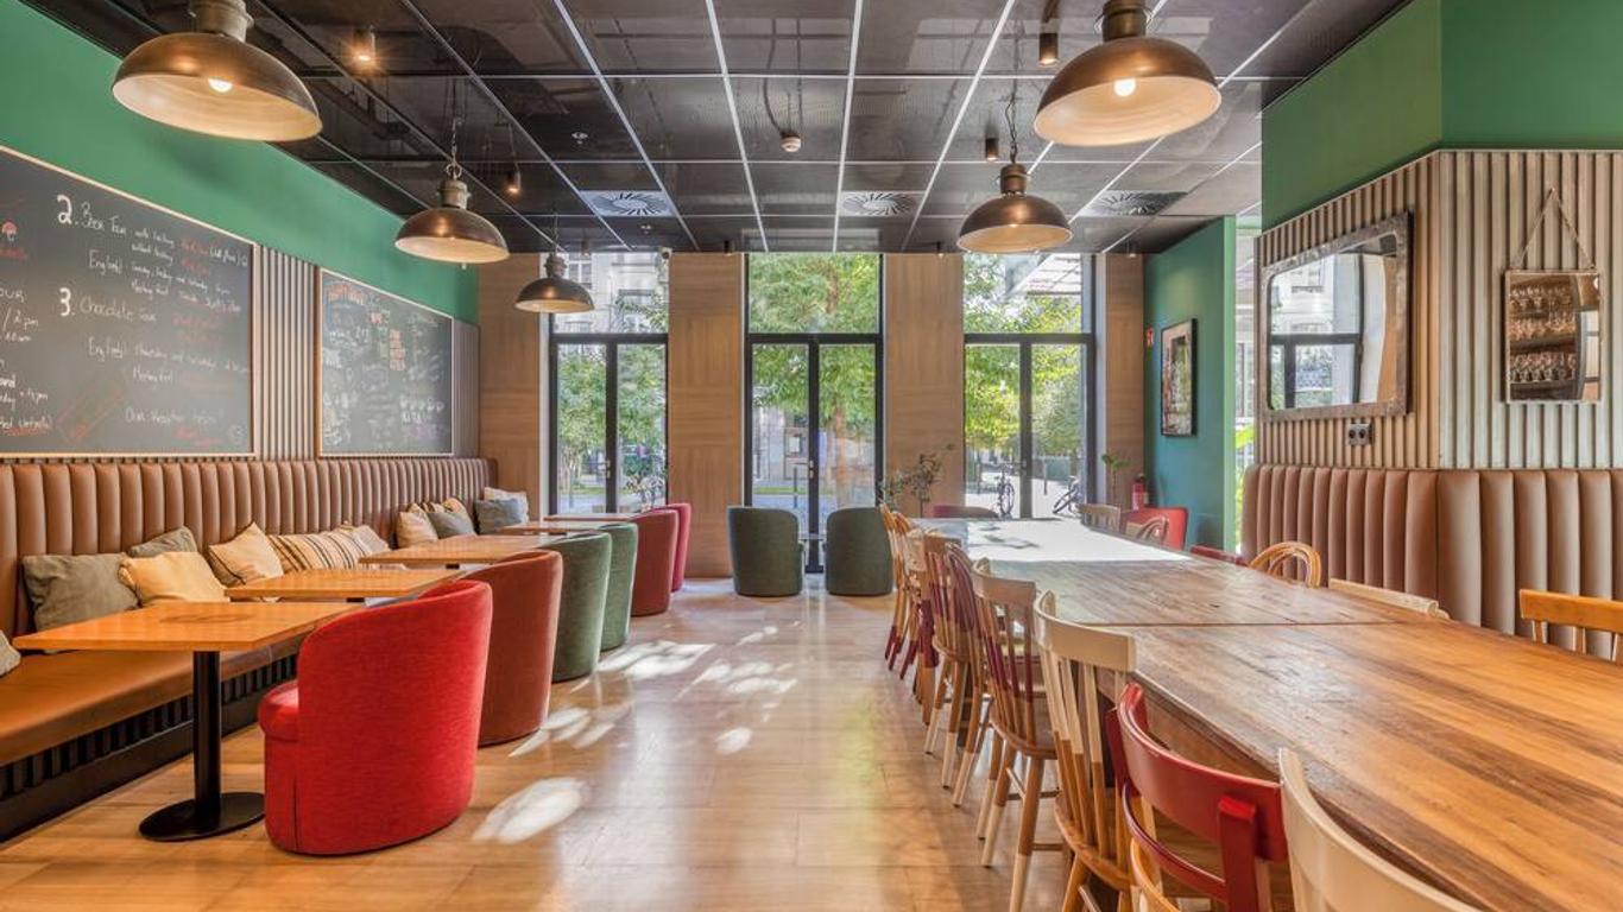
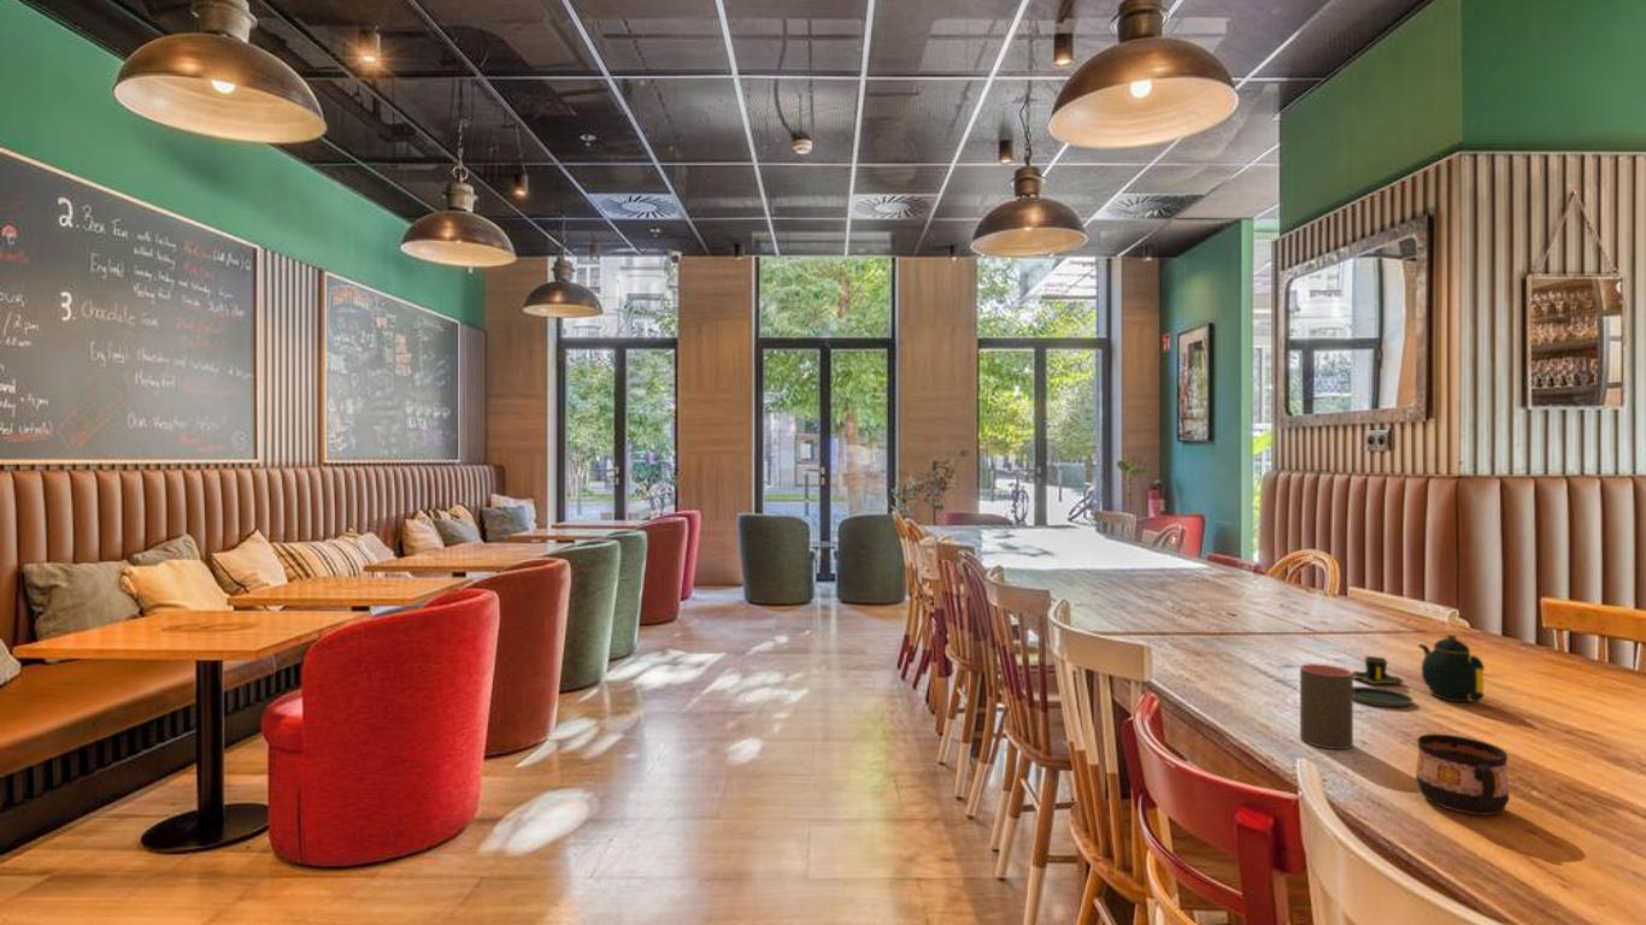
+ teapot (1386, 660)
+ cup (1325, 705)
+ cup (1459, 776)
